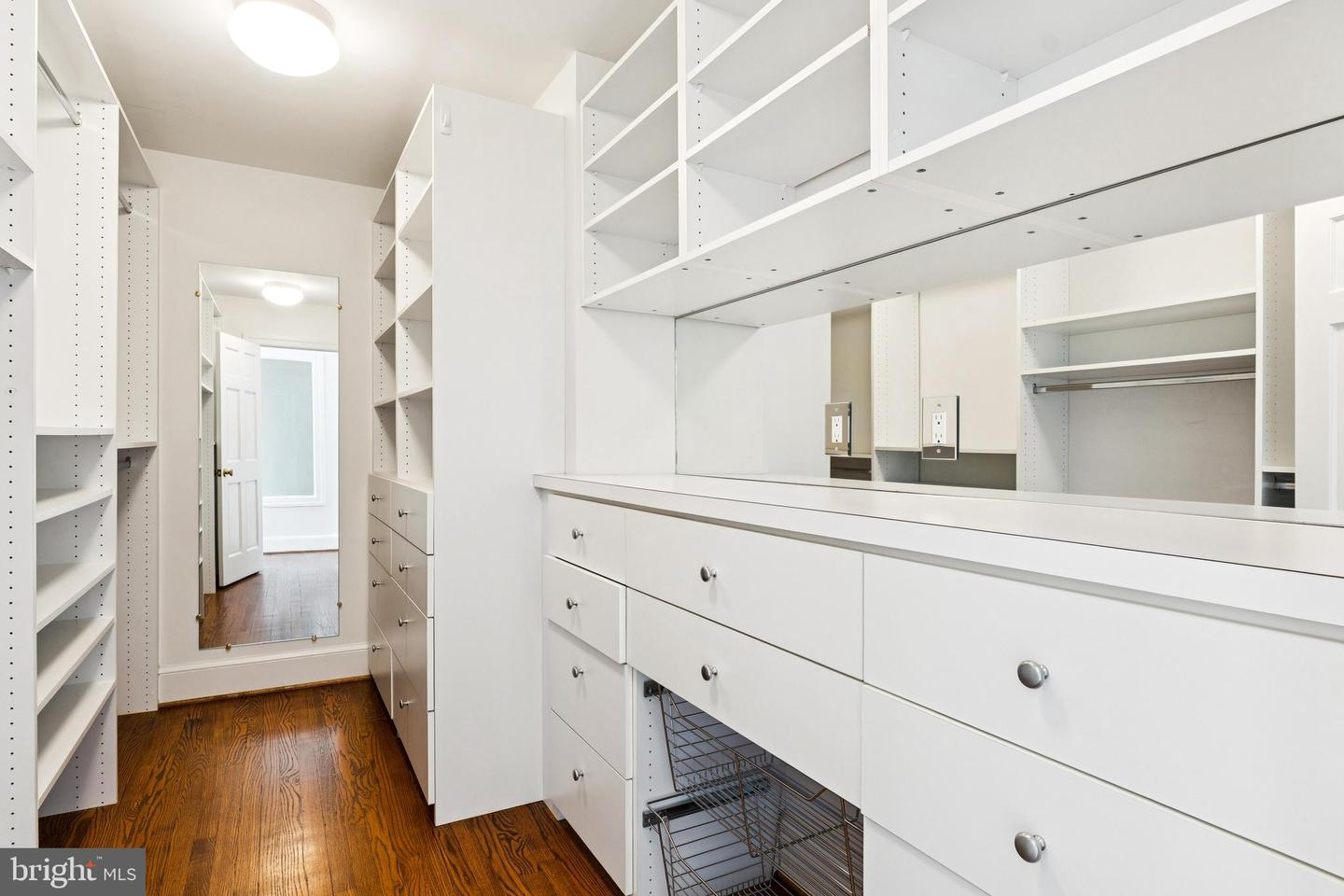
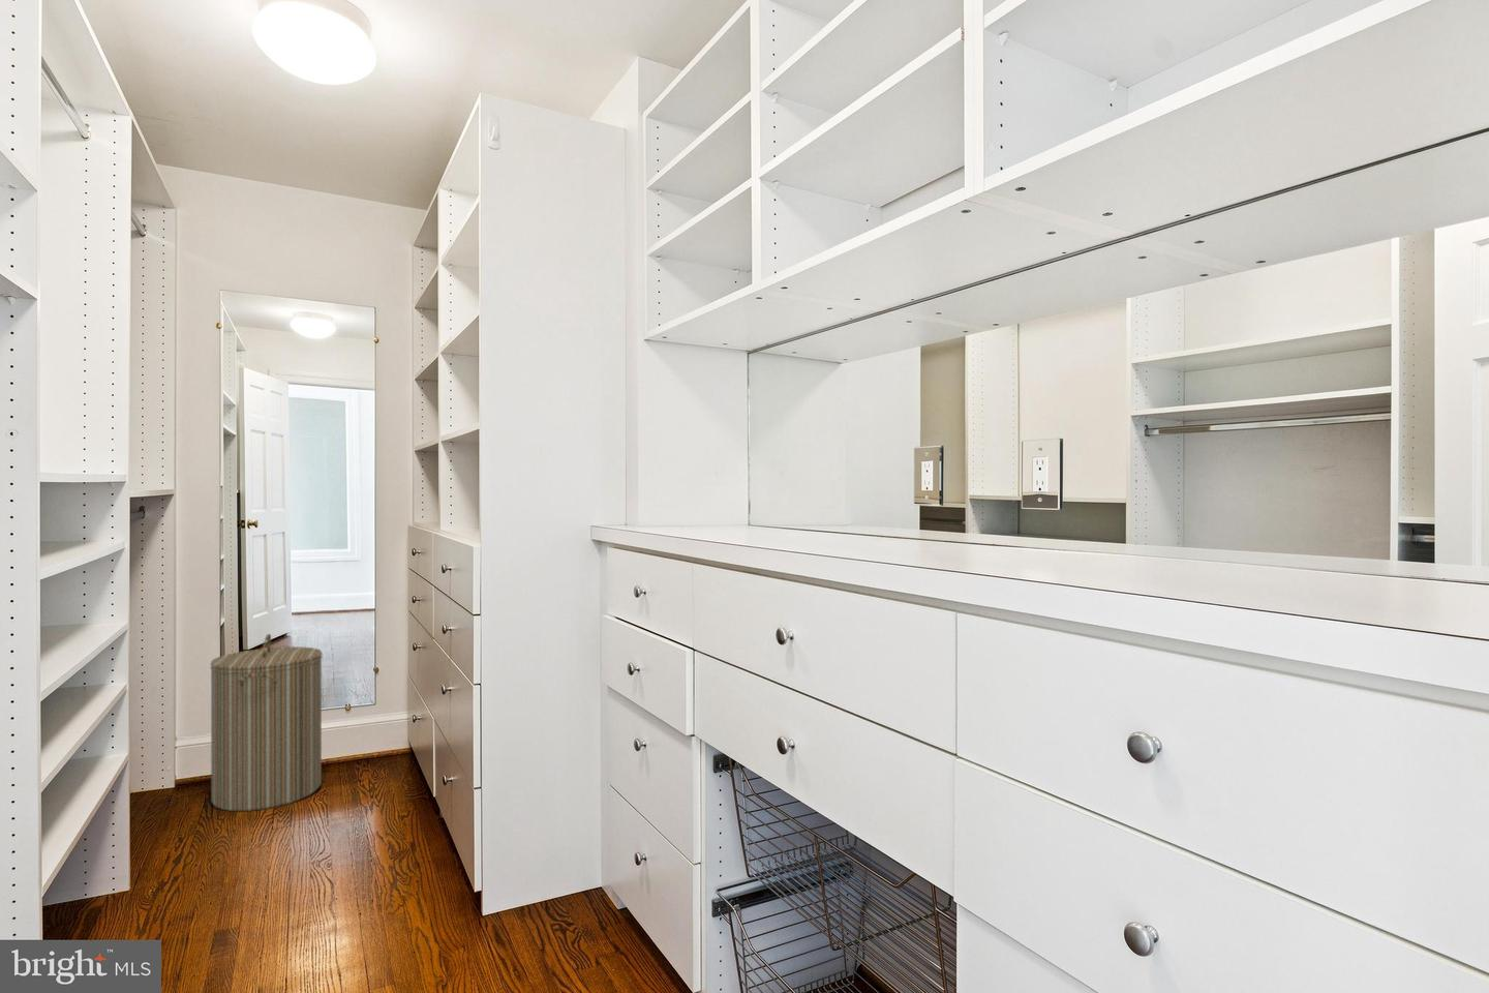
+ laundry hamper (268, 713)
